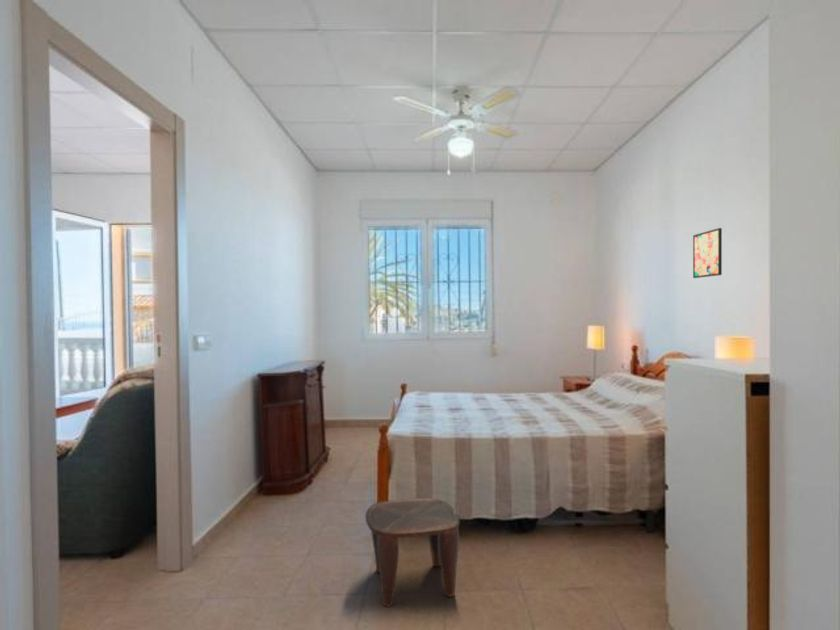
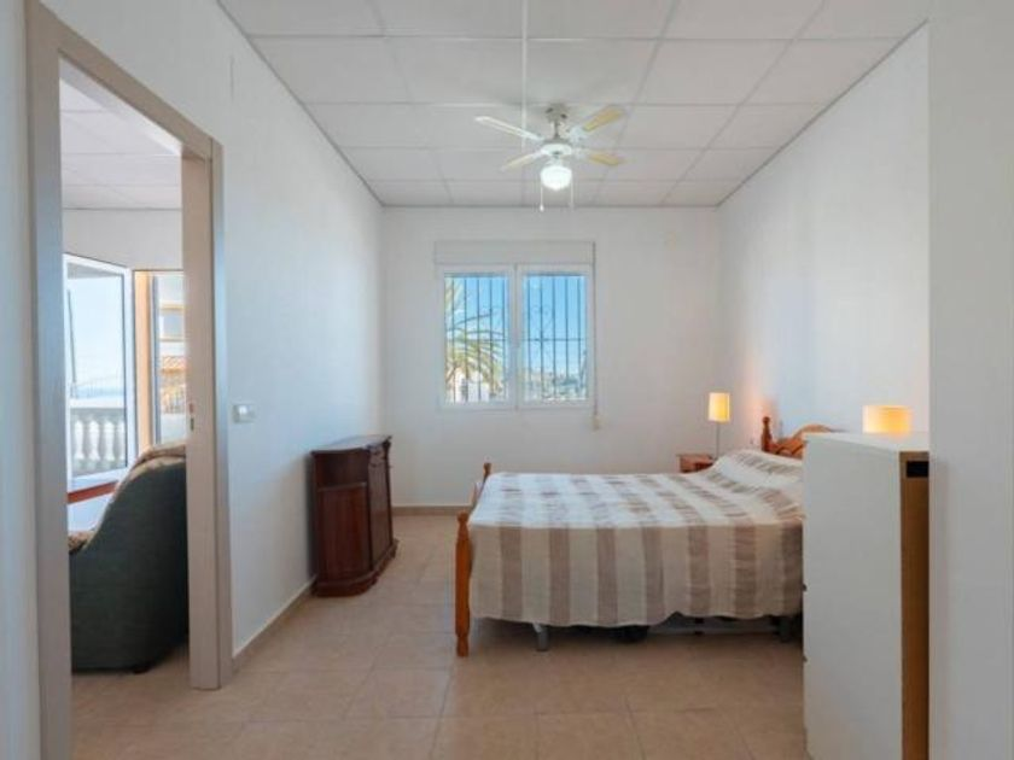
- stool (412, 536)
- wall art (706, 254)
